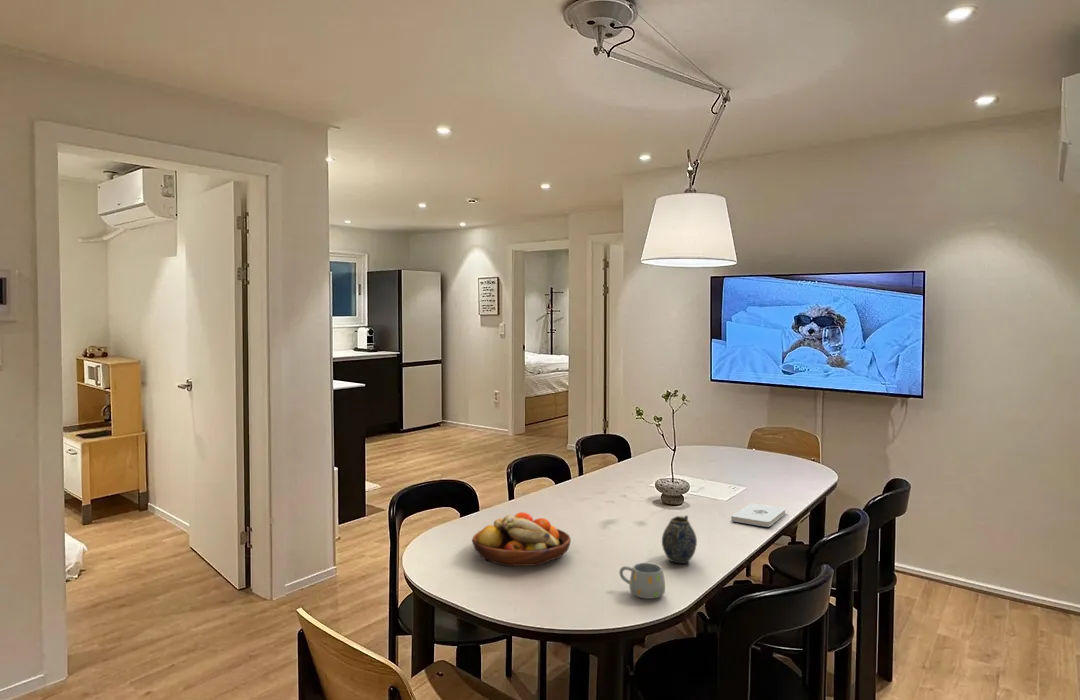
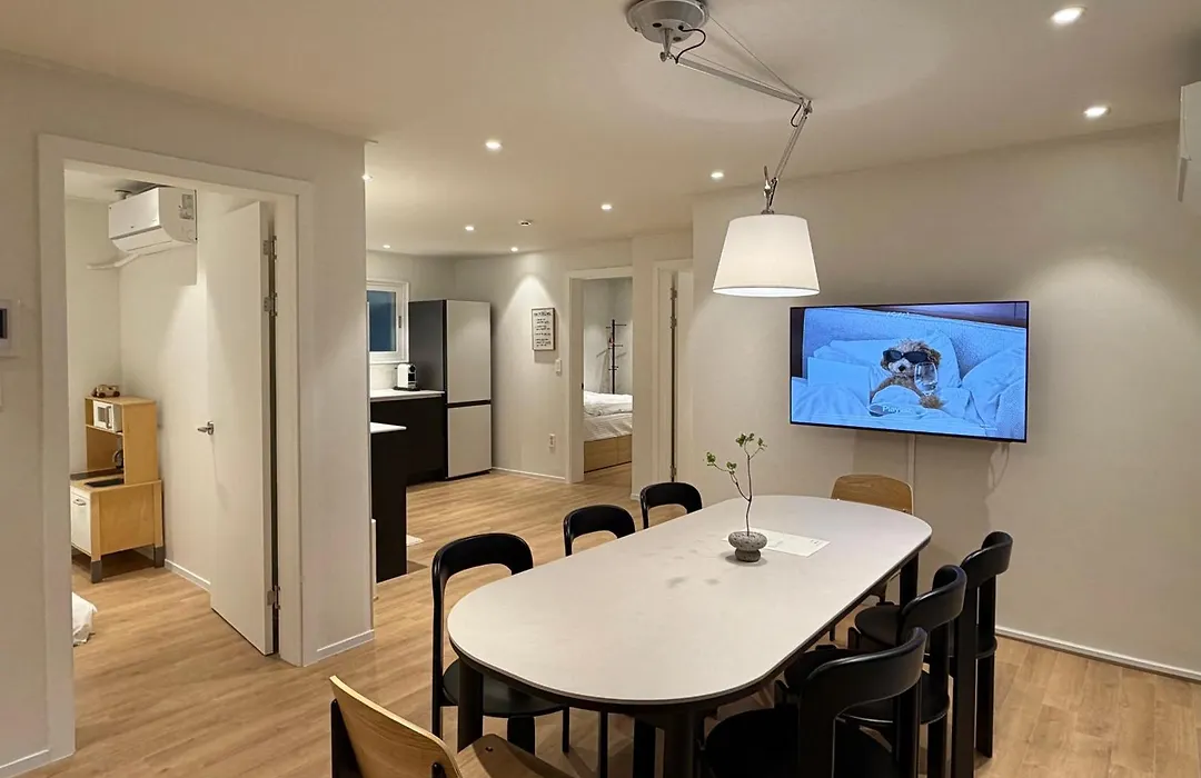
- notepad (759, 514)
- teapot (679, 537)
- fruit bowl (522, 533)
- mug (641, 579)
